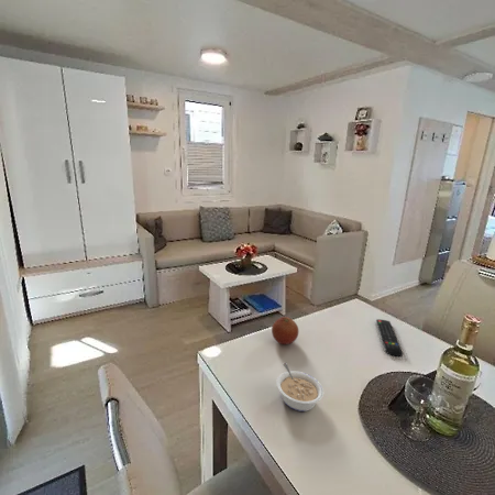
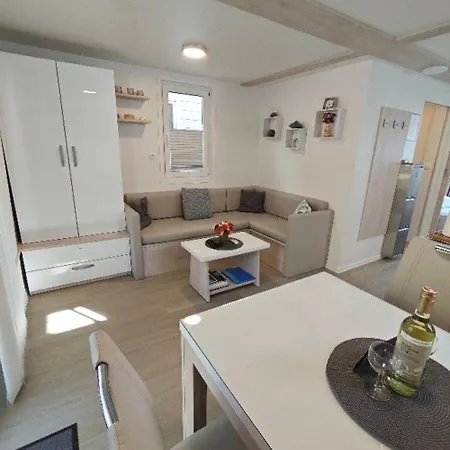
- remote control (387, 336)
- fruit (285, 330)
- legume (297, 391)
